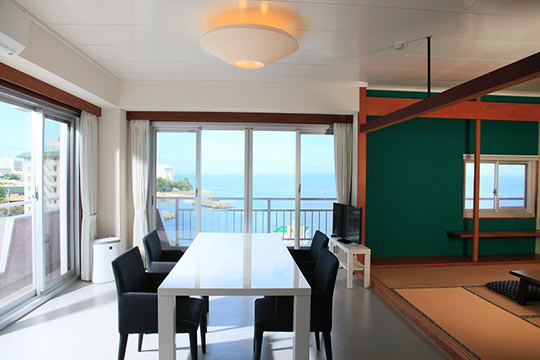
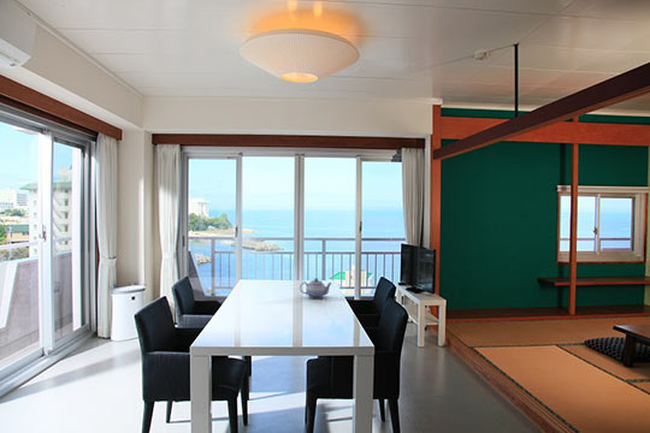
+ teapot (315, 287)
